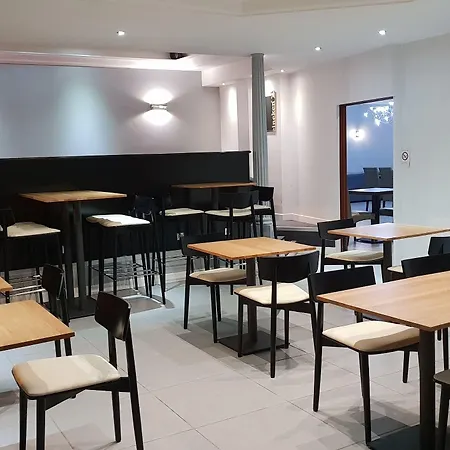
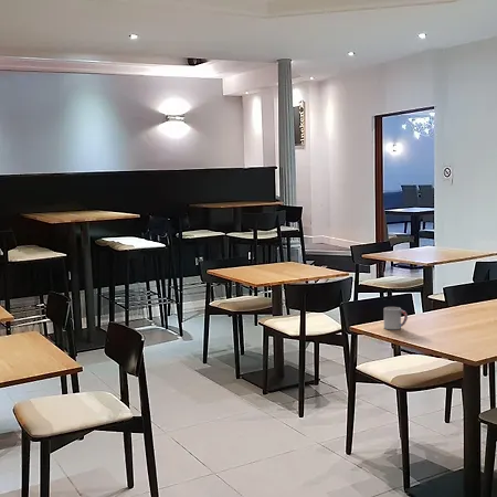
+ cup (395, 318)
